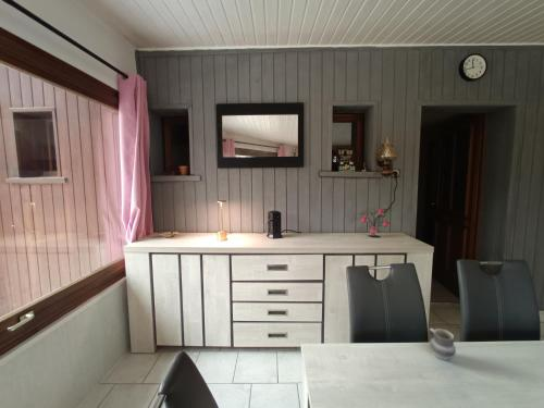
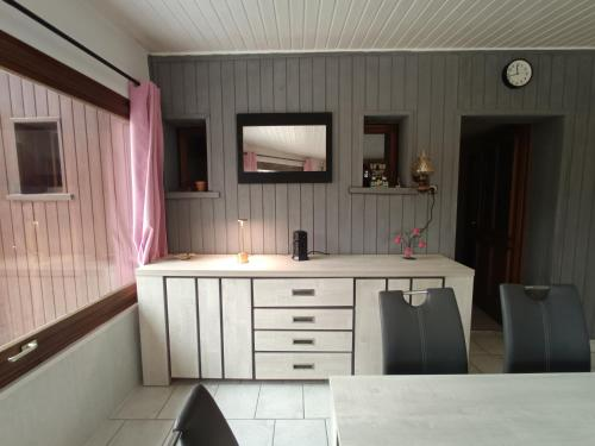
- cup (441, 343)
